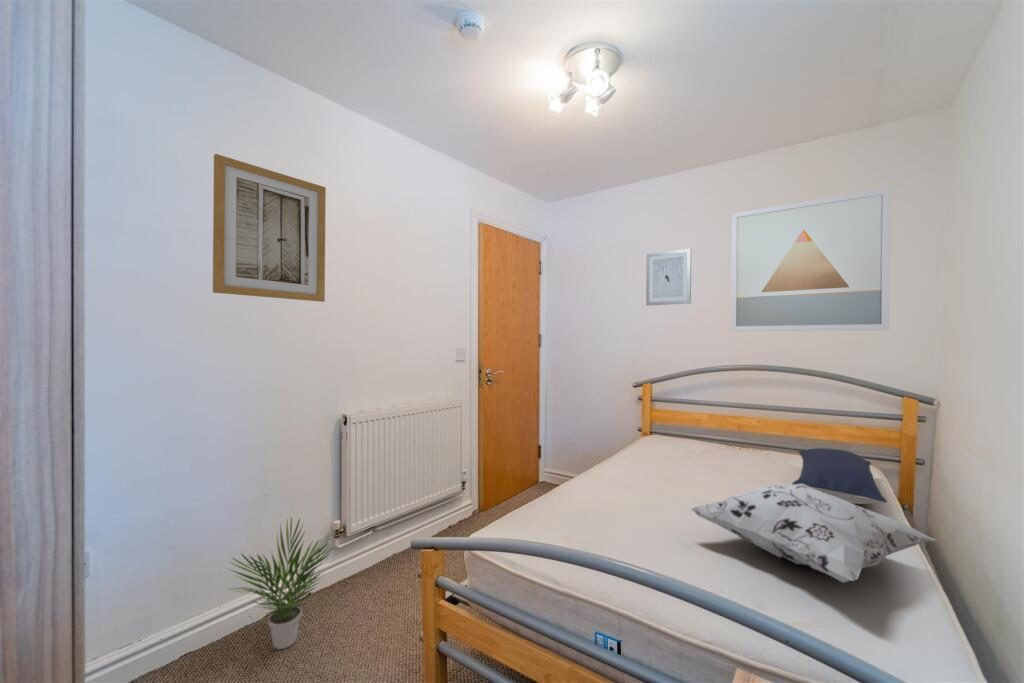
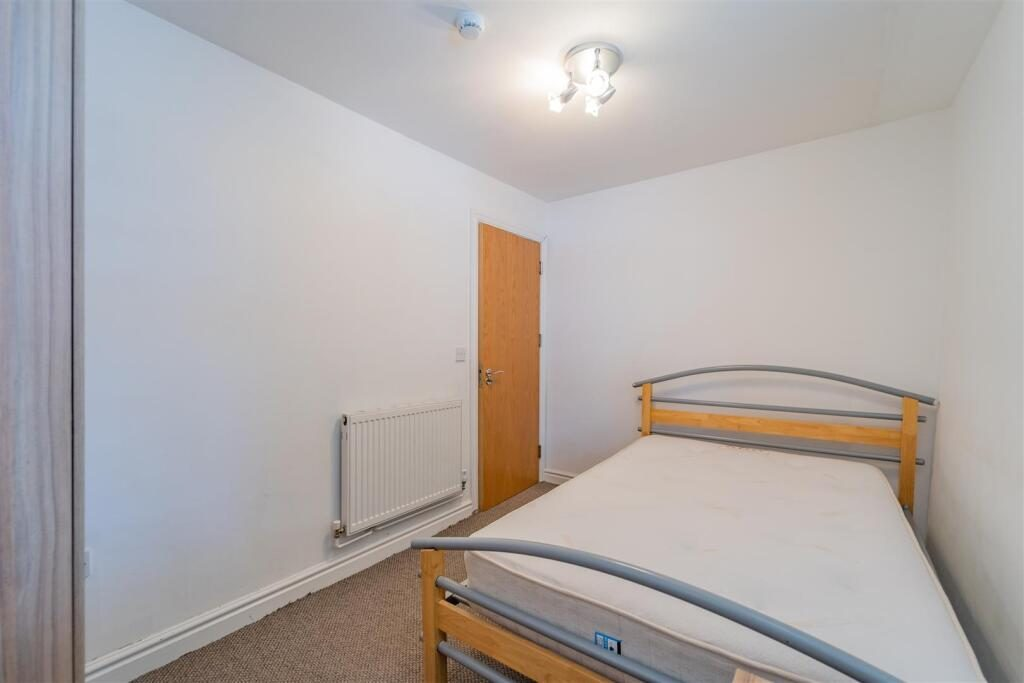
- wall art (274, 235)
- wall art (668, 278)
- potted plant (285, 588)
- decorative pillow (802, 523)
- pillow (834, 473)
- wall art (803, 266)
